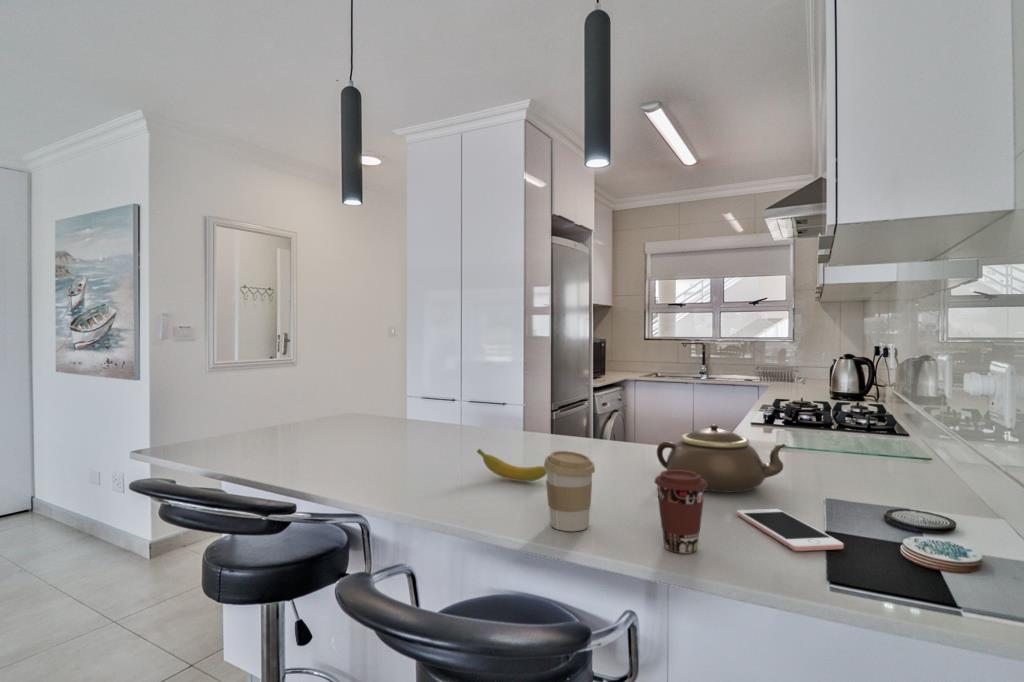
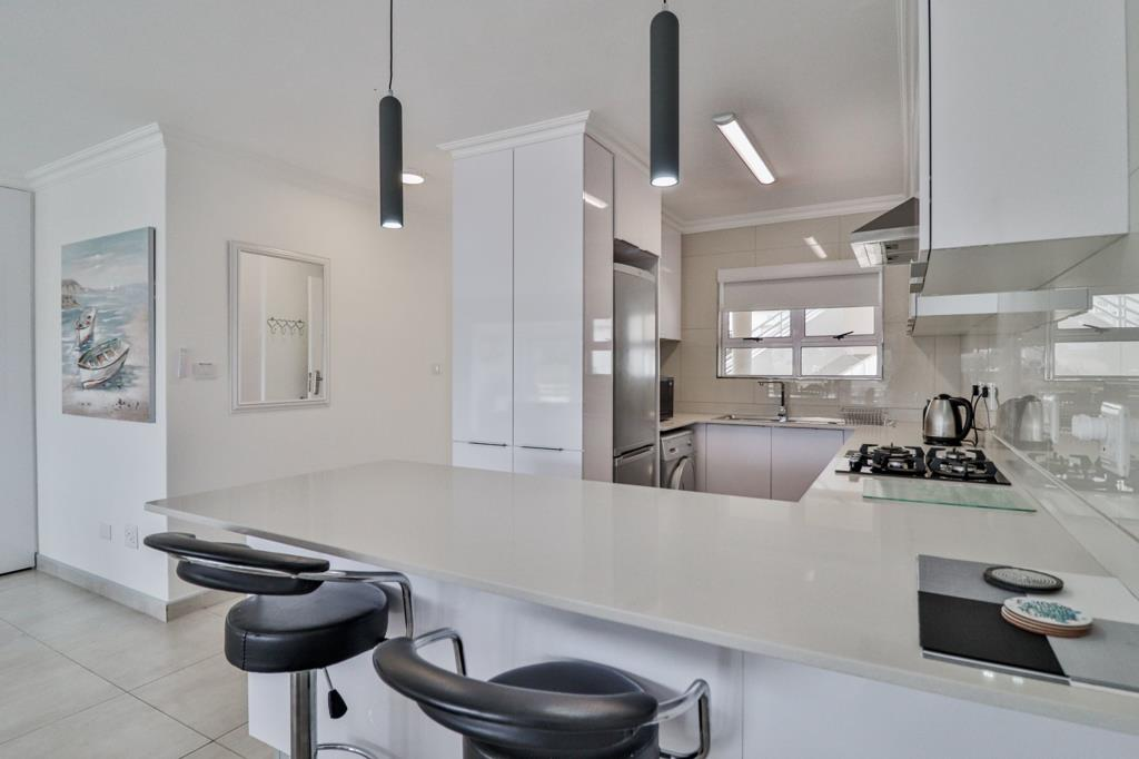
- teapot (716, 454)
- coffee cup (680, 510)
- cell phone (785, 527)
- banana (511, 465)
- coffee cup (569, 489)
